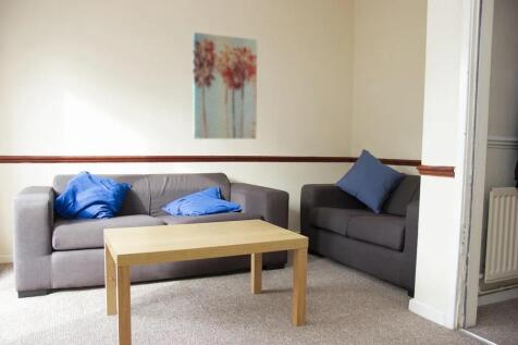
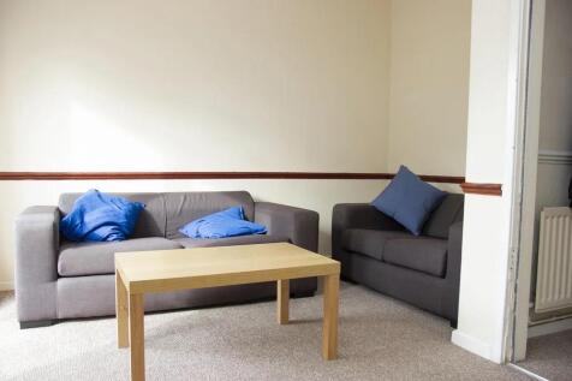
- wall art (225, 88)
